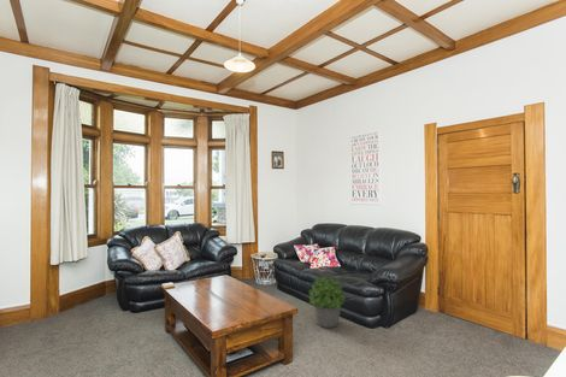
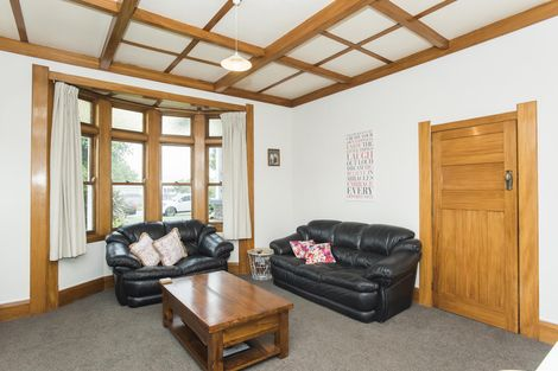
- potted plant (326, 300)
